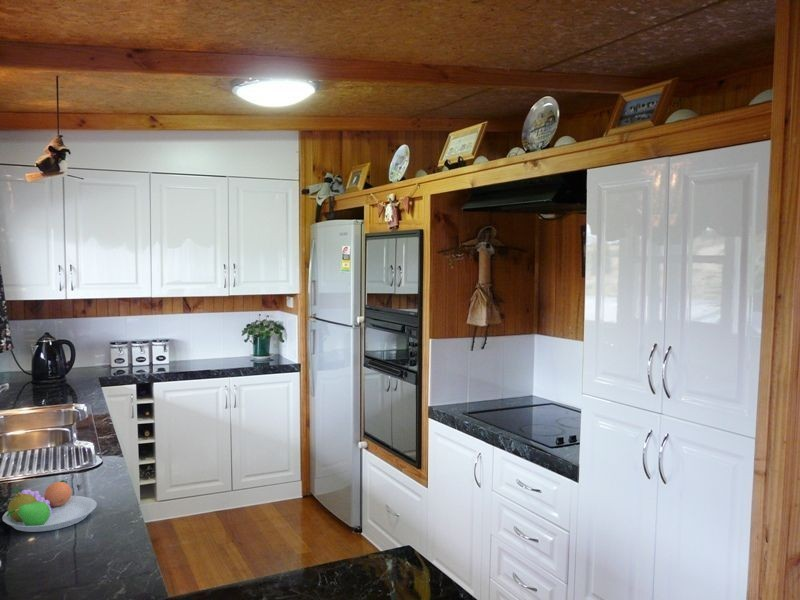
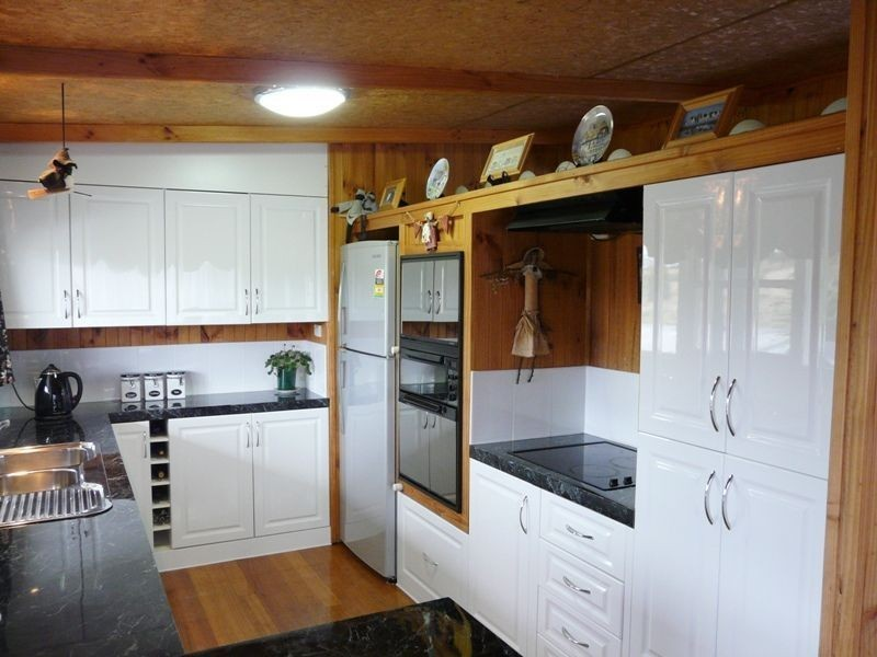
- fruit bowl (47, 503)
